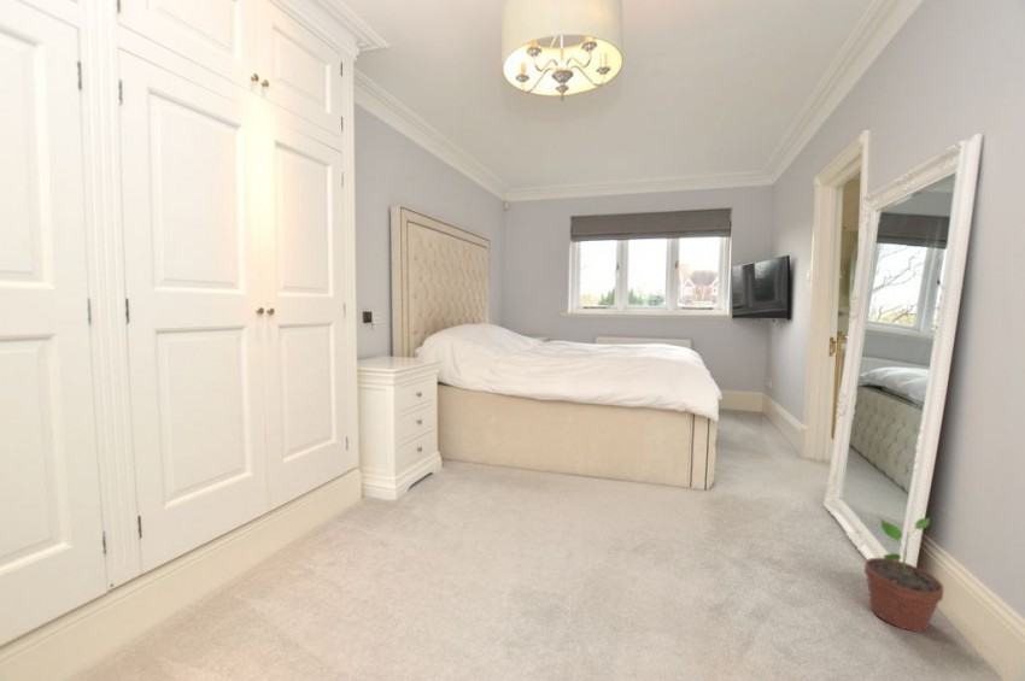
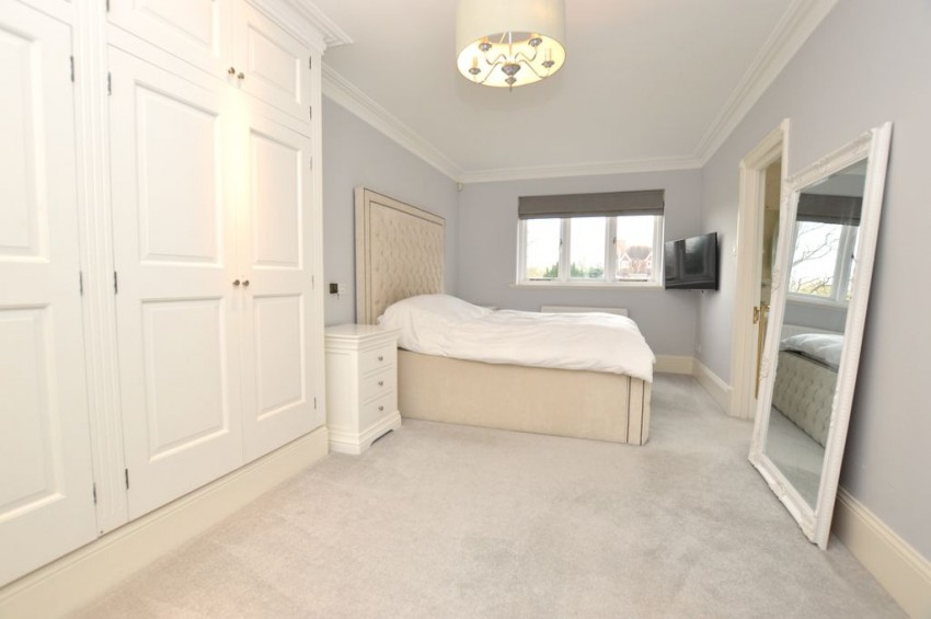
- potted plant (903, 568)
